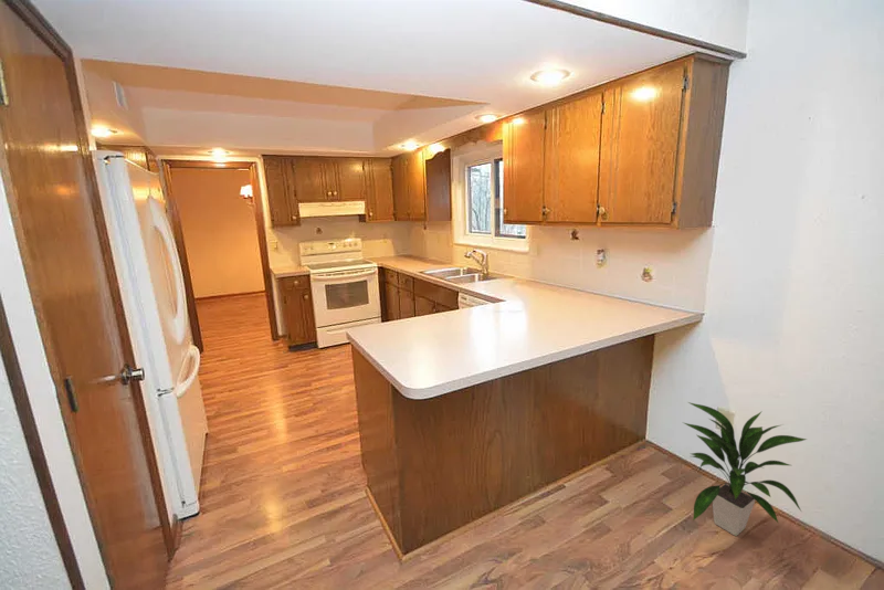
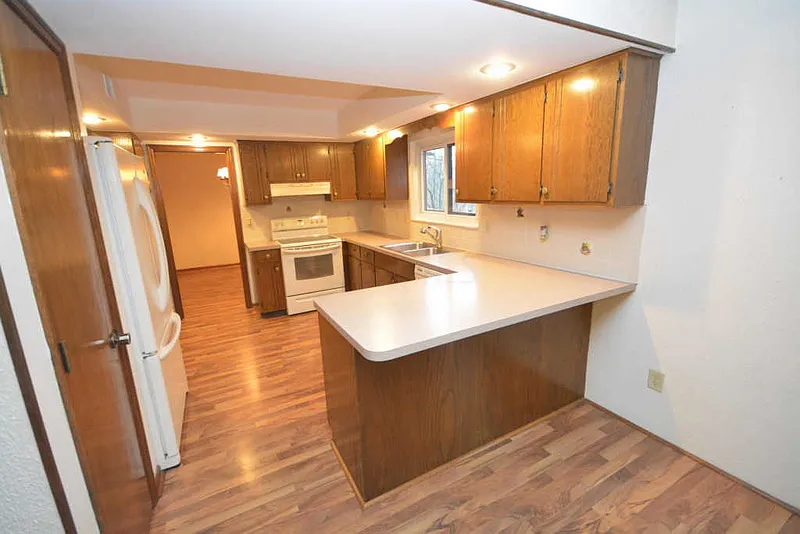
- indoor plant (732, 468)
